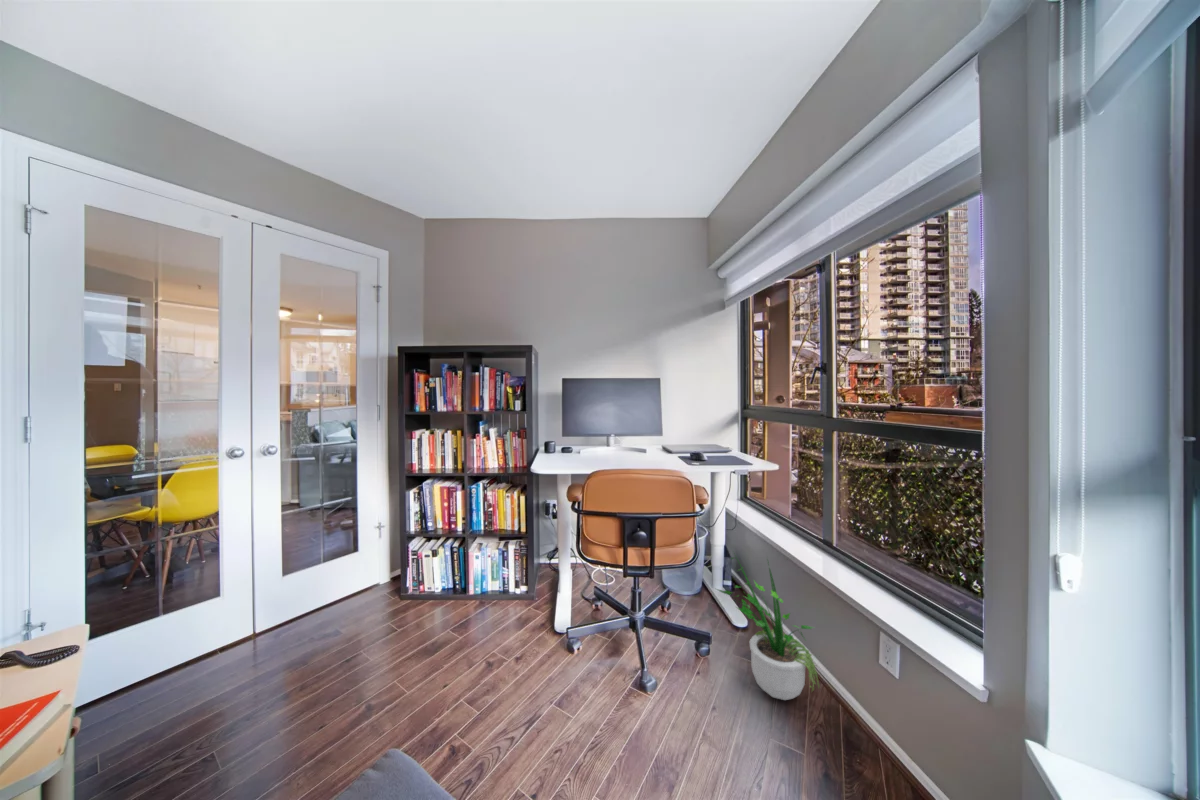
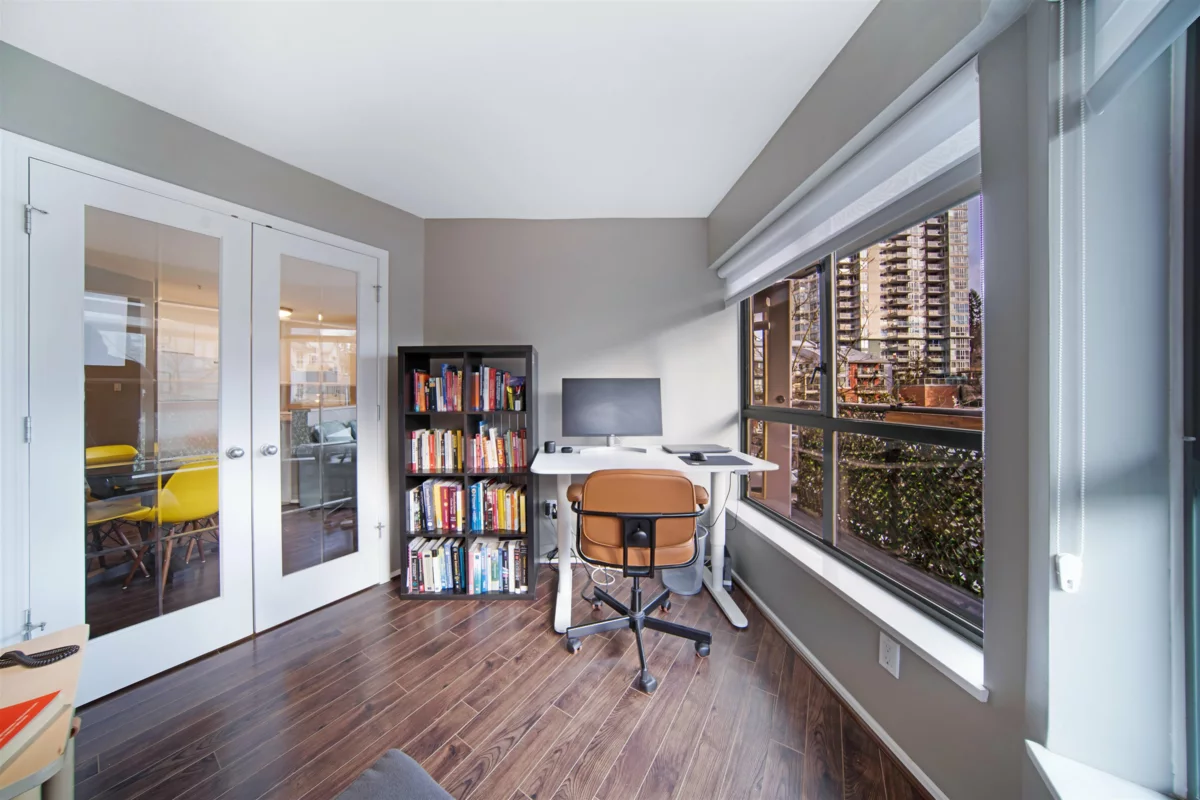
- potted plant (762, 609)
